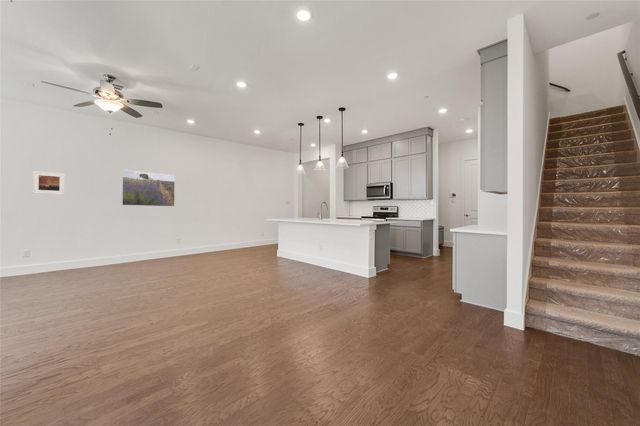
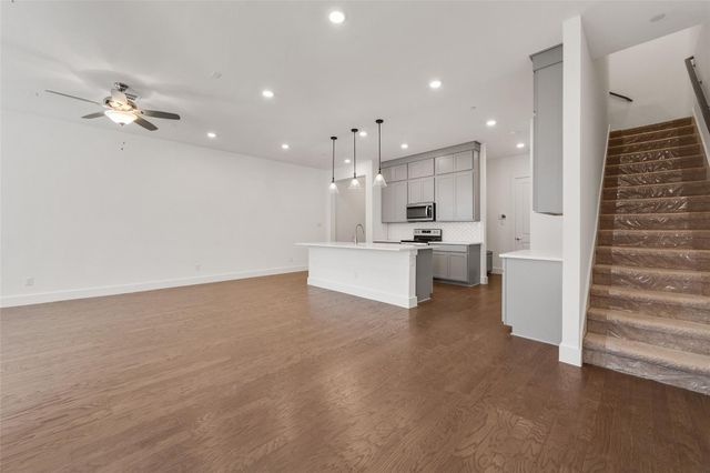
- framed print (49, 183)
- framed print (149, 189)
